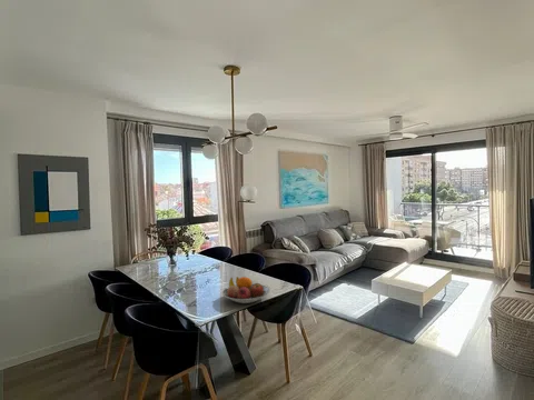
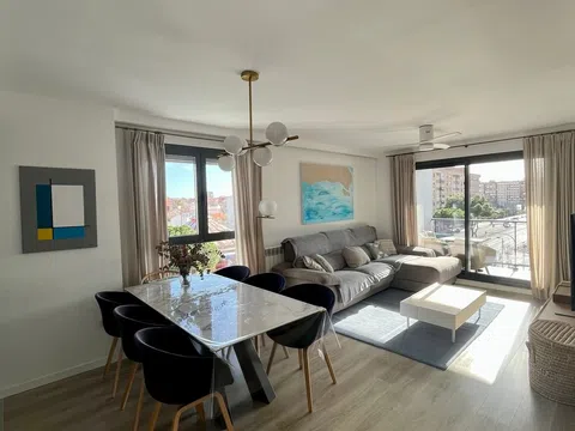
- fruit bowl (246, 289)
